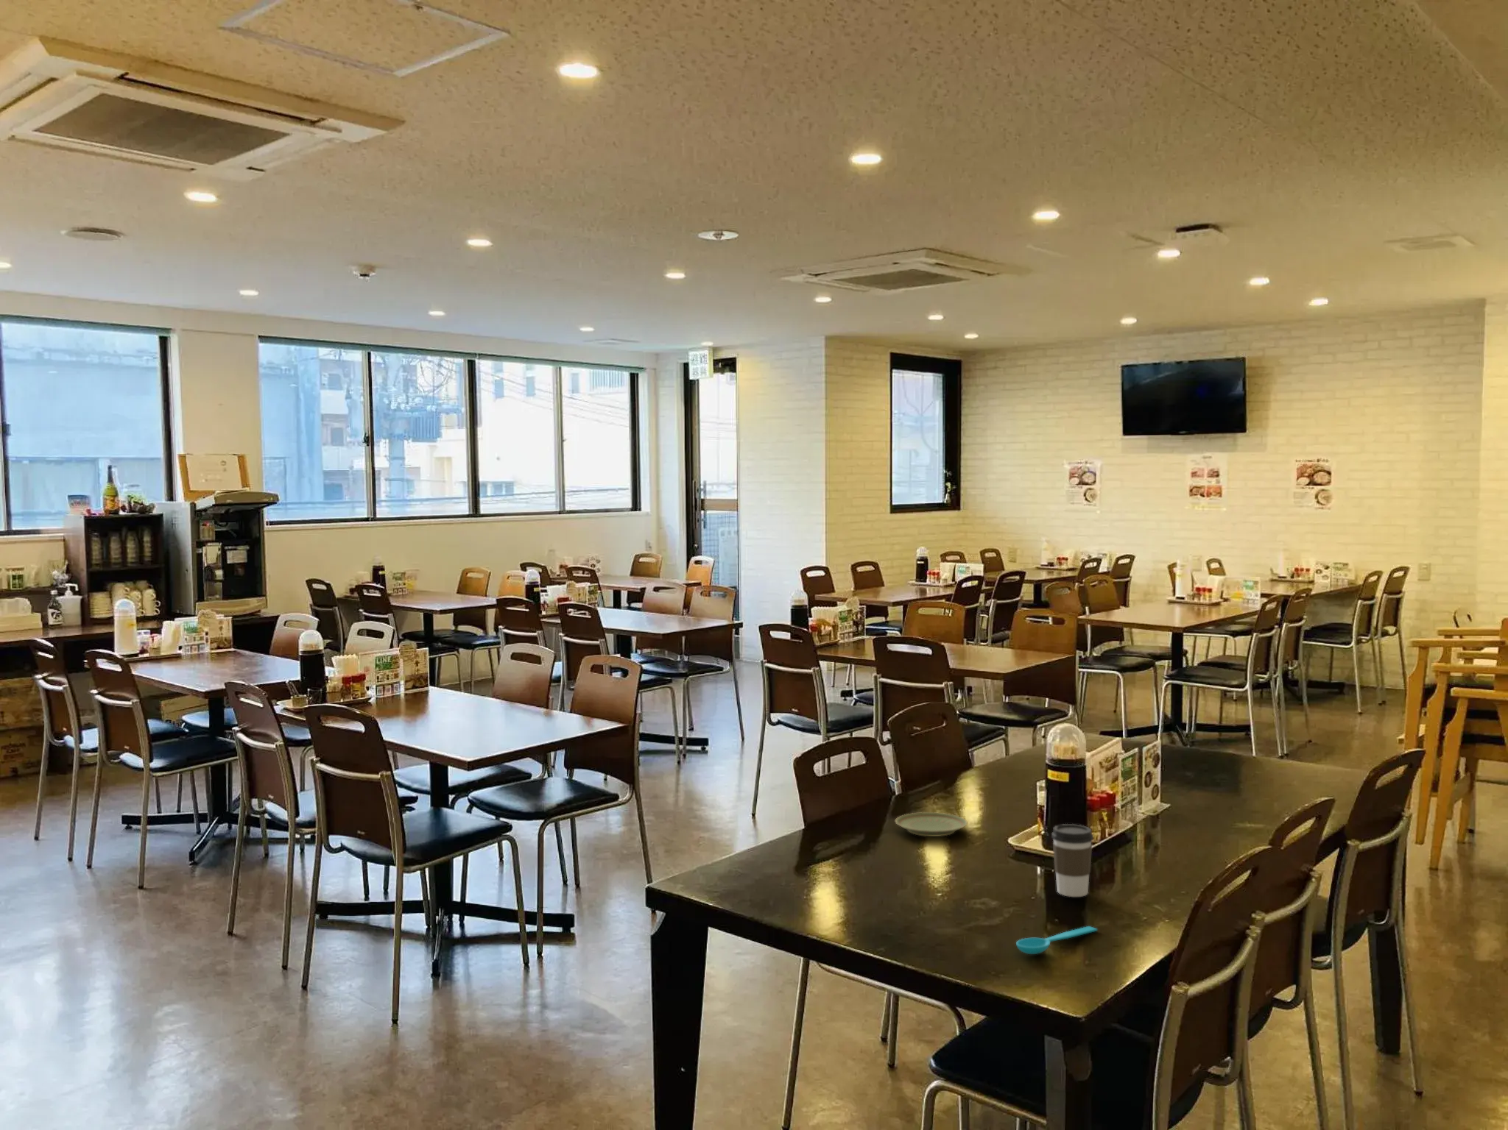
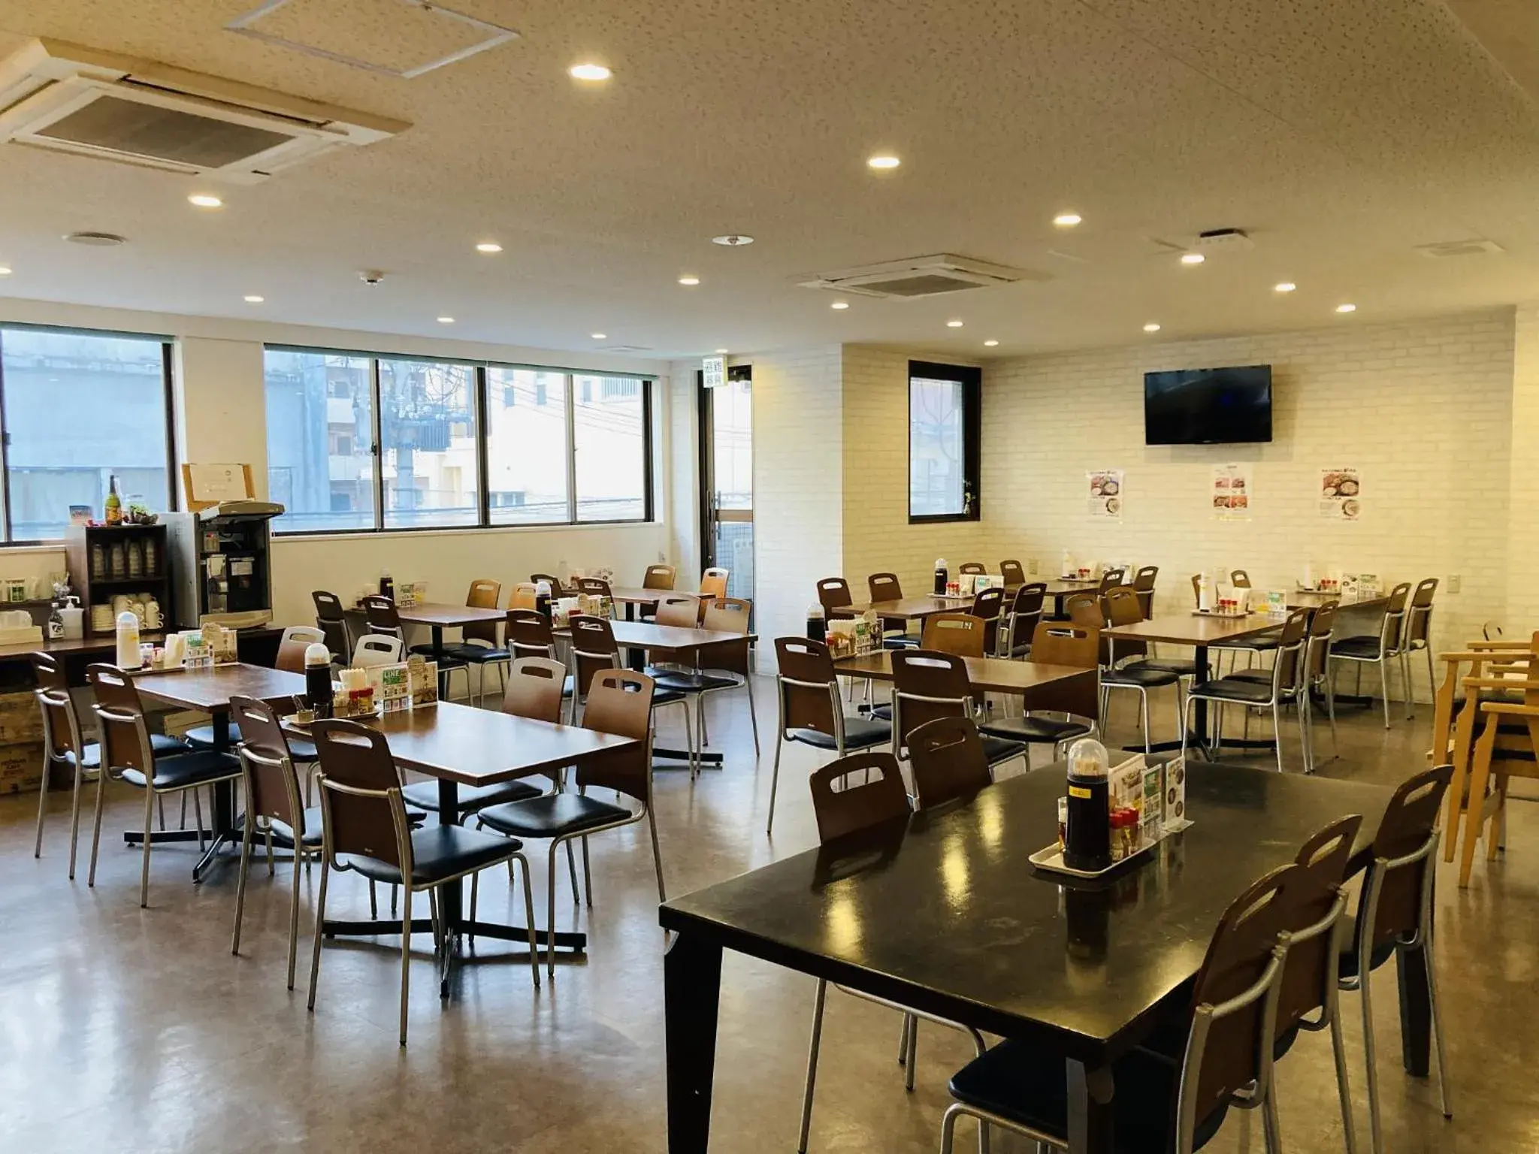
- spoon (1057, 938)
- plate (931, 825)
- coffee cup (1072, 861)
